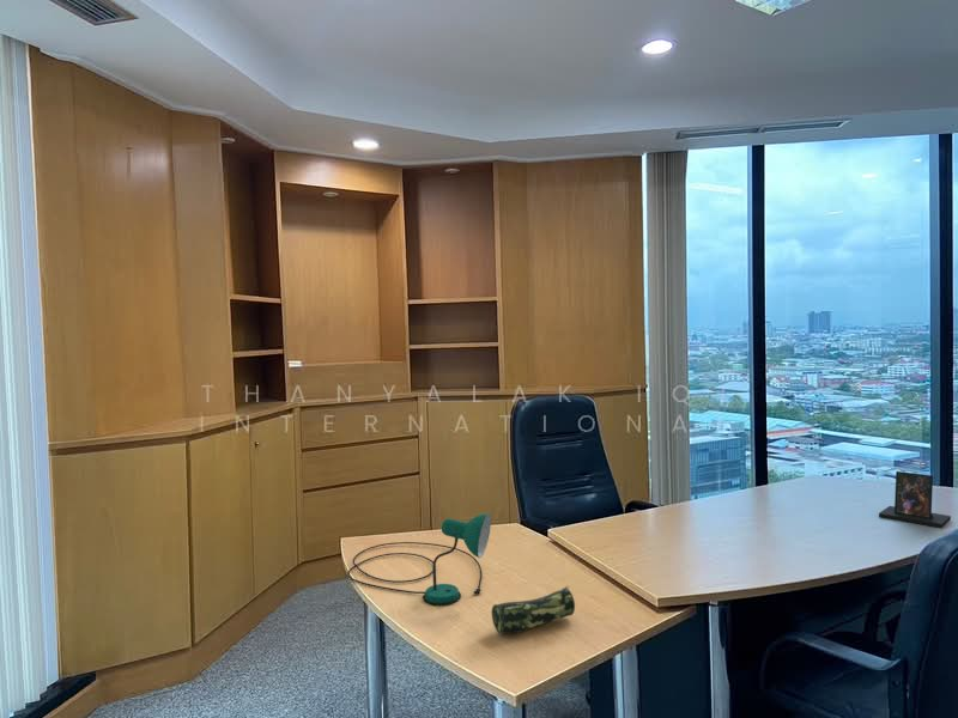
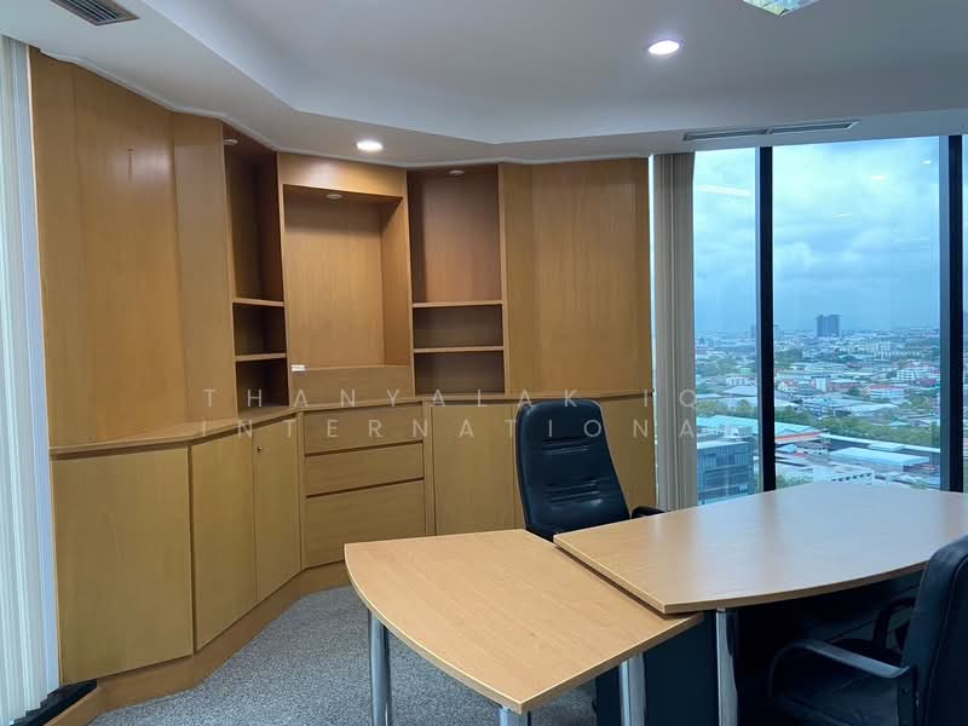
- photo frame (914, 495)
- pencil case (535, 610)
- desk lamp (419, 542)
